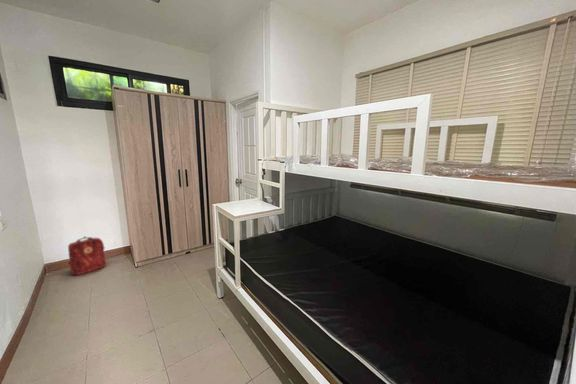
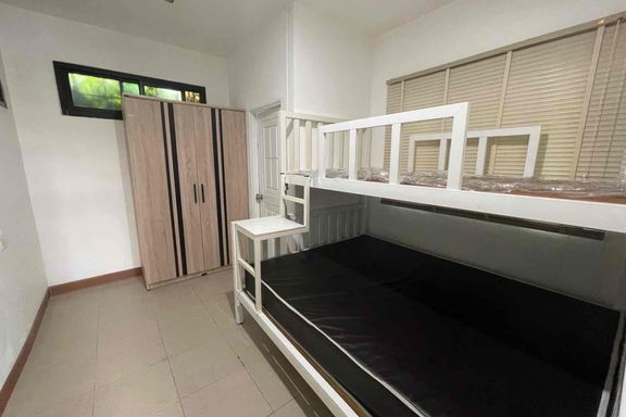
- backpack (86, 252)
